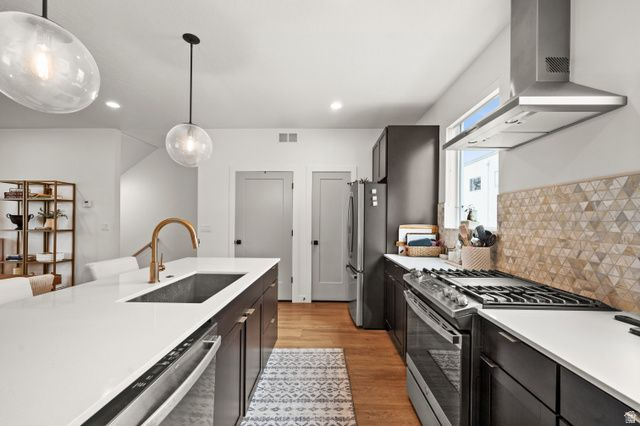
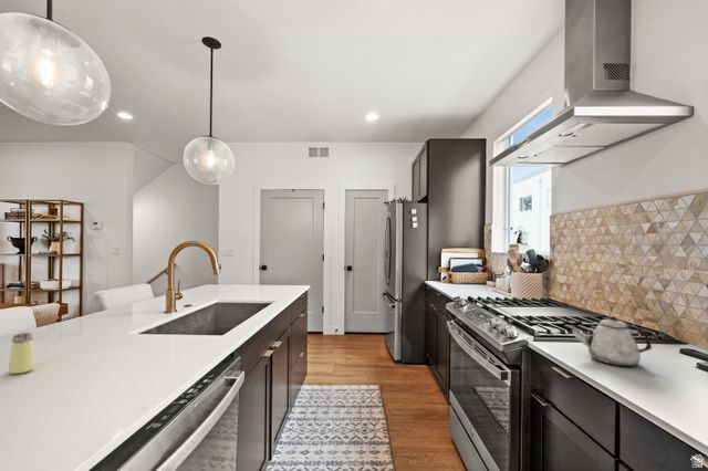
+ teapot (607, 337)
+ saltshaker (21, 352)
